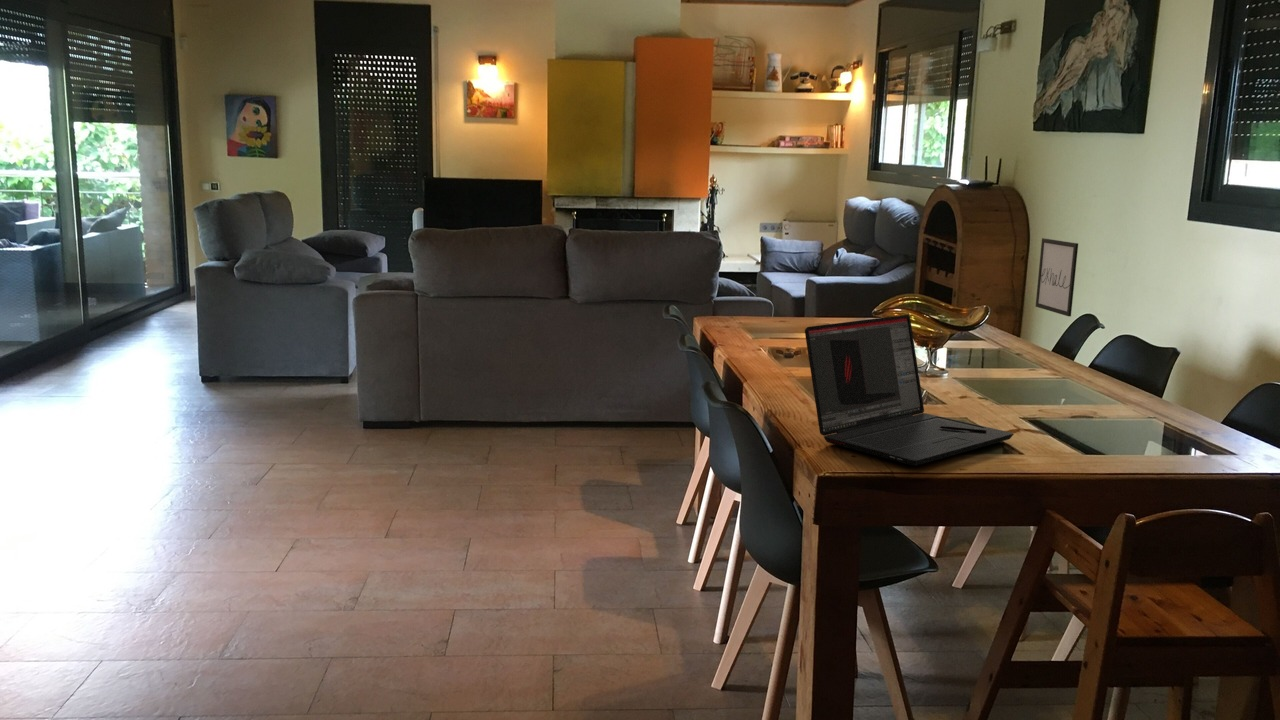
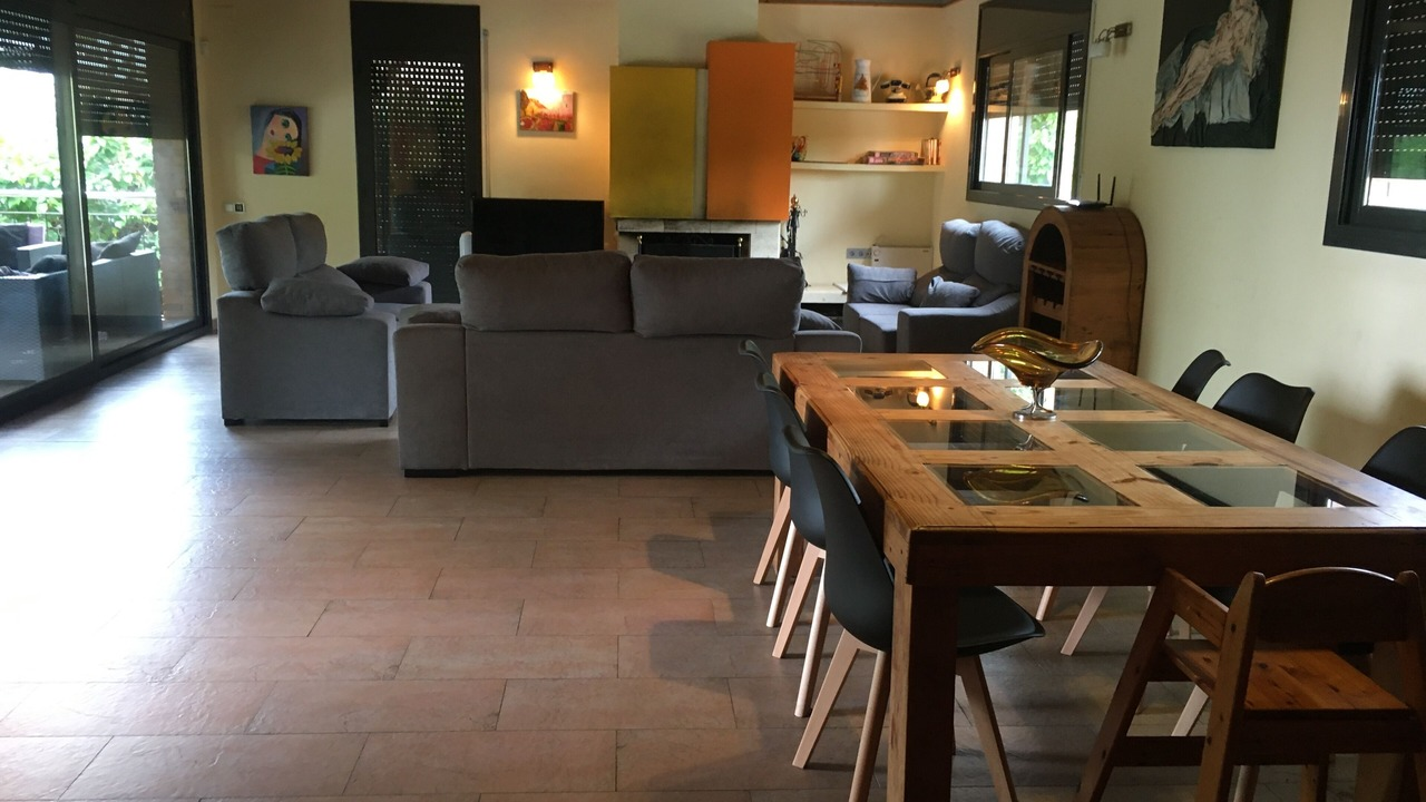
- laptop (910, 384)
- wall art (1056, 276)
